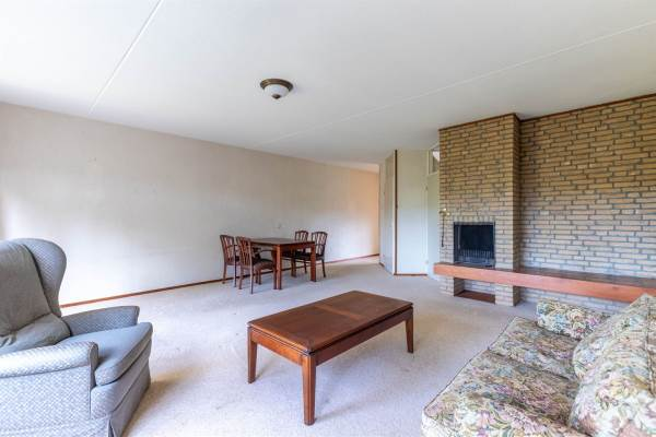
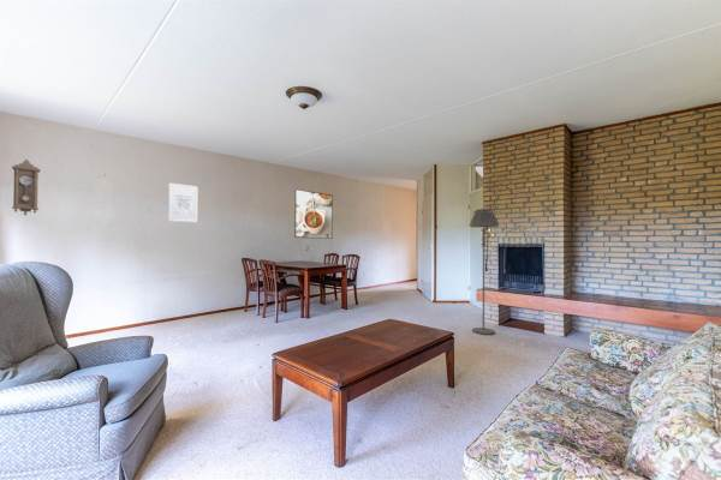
+ wall art (183, 203)
+ pendulum clock (25, 187)
+ floor lamp (483, 270)
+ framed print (314, 215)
